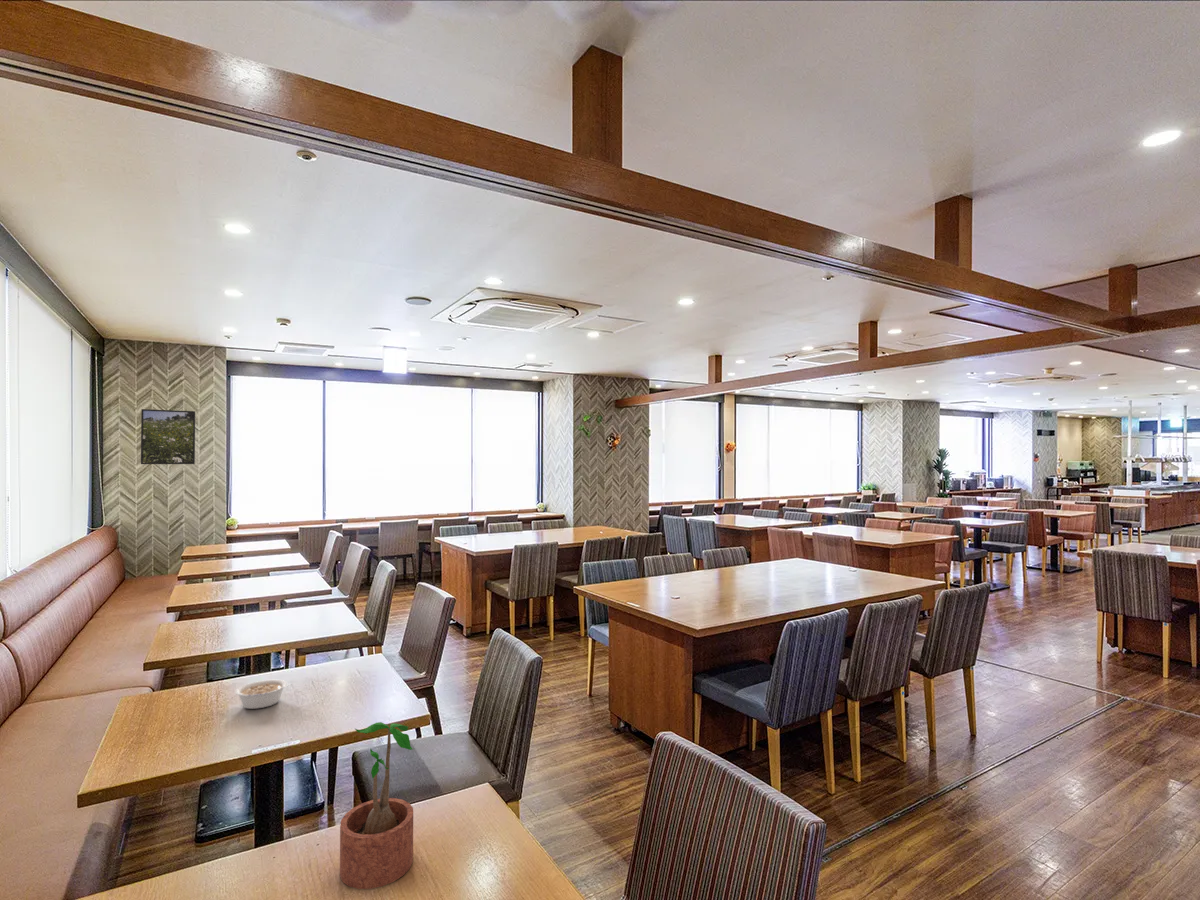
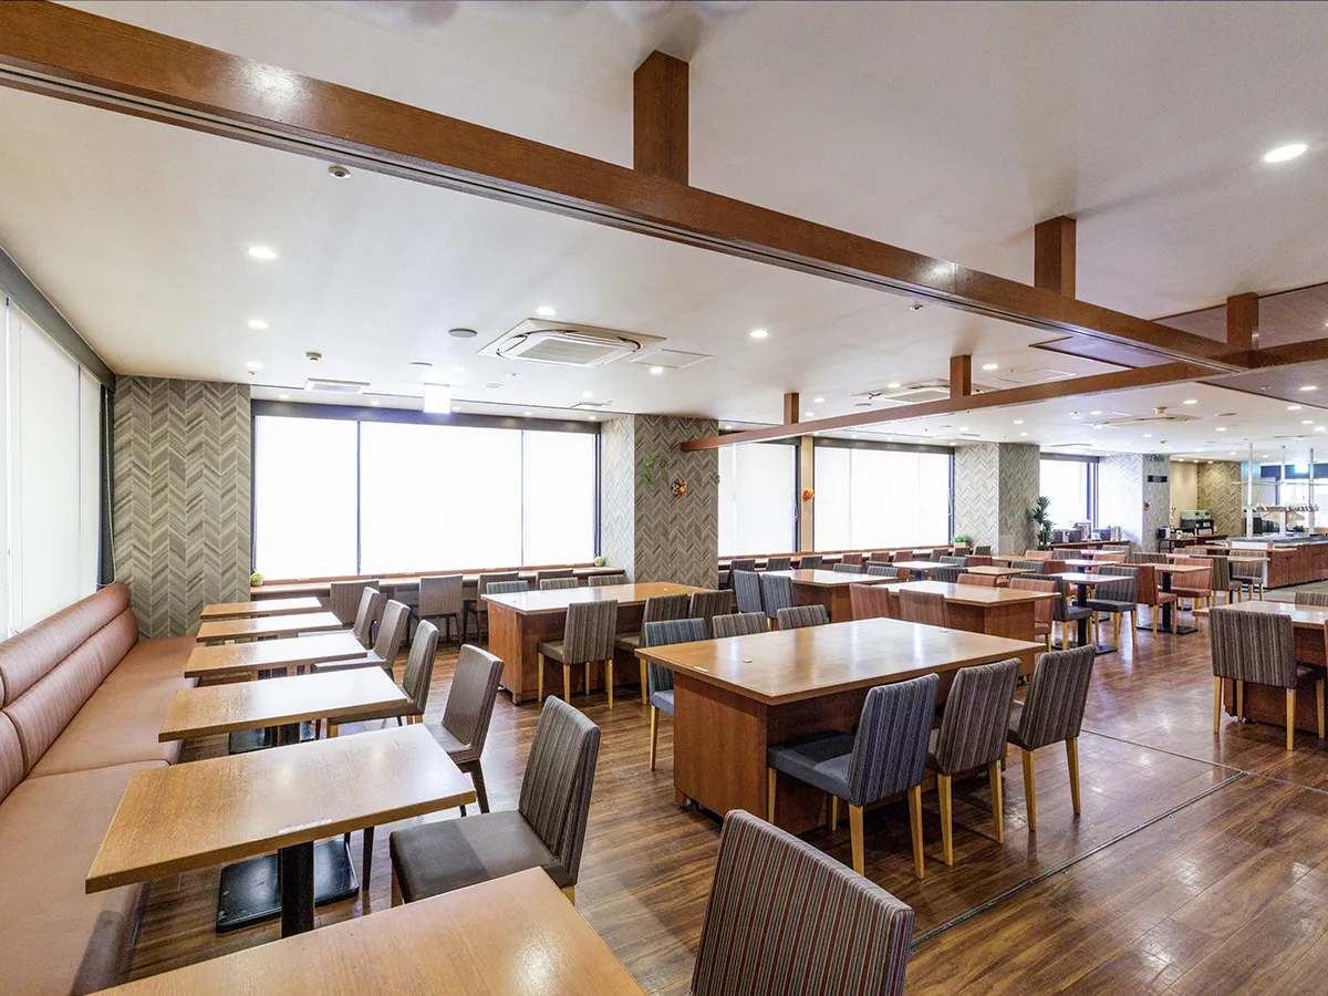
- potted plant (384, 793)
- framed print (168, 437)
- legume (263, 693)
